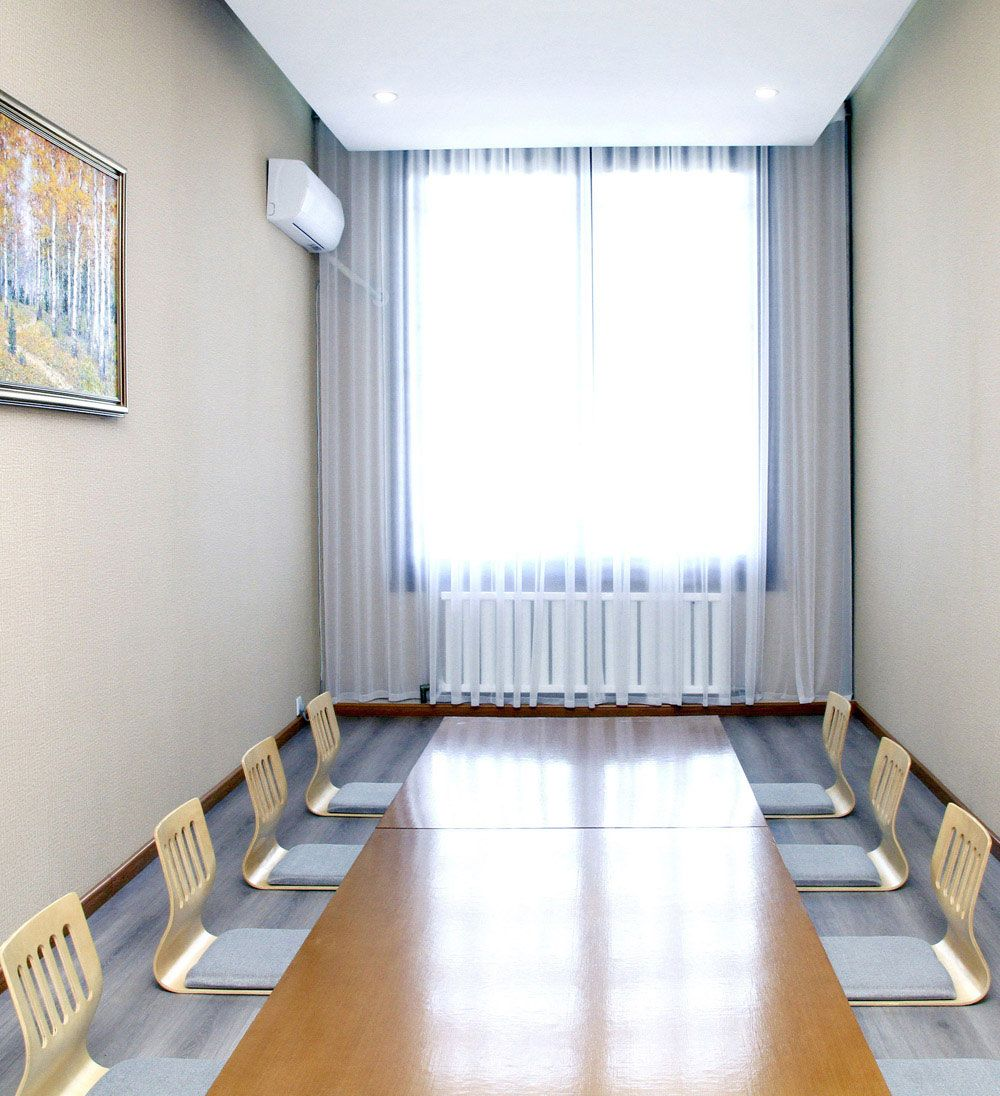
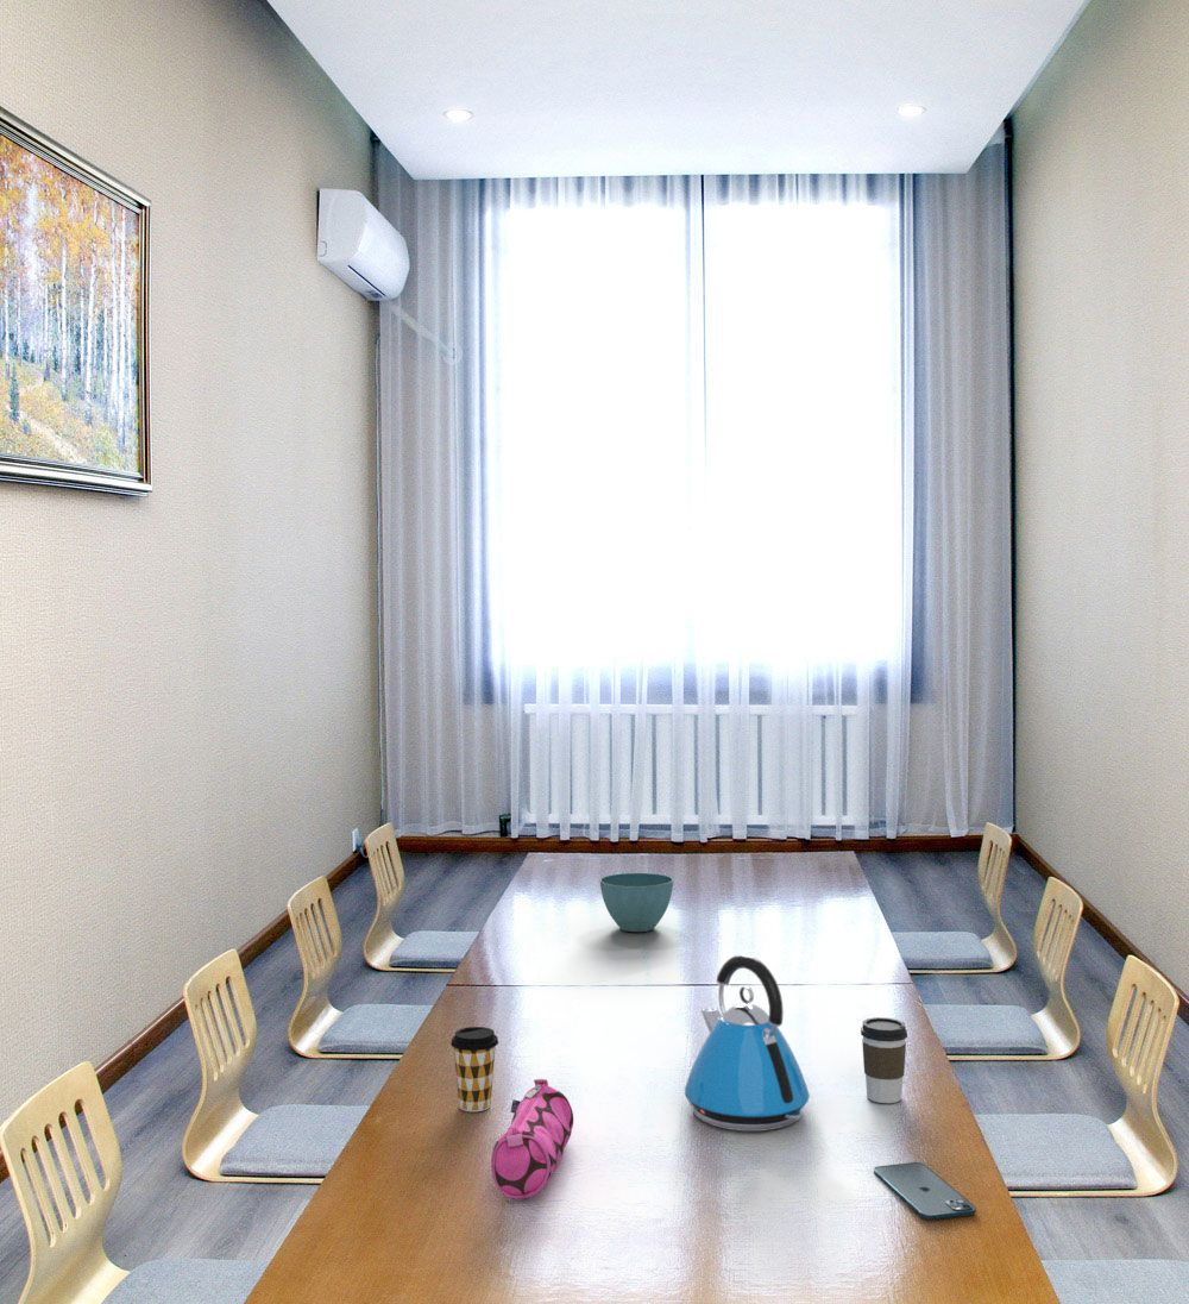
+ coffee cup (883, 1060)
+ pencil case (531, 1136)
+ coffee cup (474, 1068)
+ plant pot (636, 903)
+ smartphone (923, 1189)
+ kettle (749, 1034)
